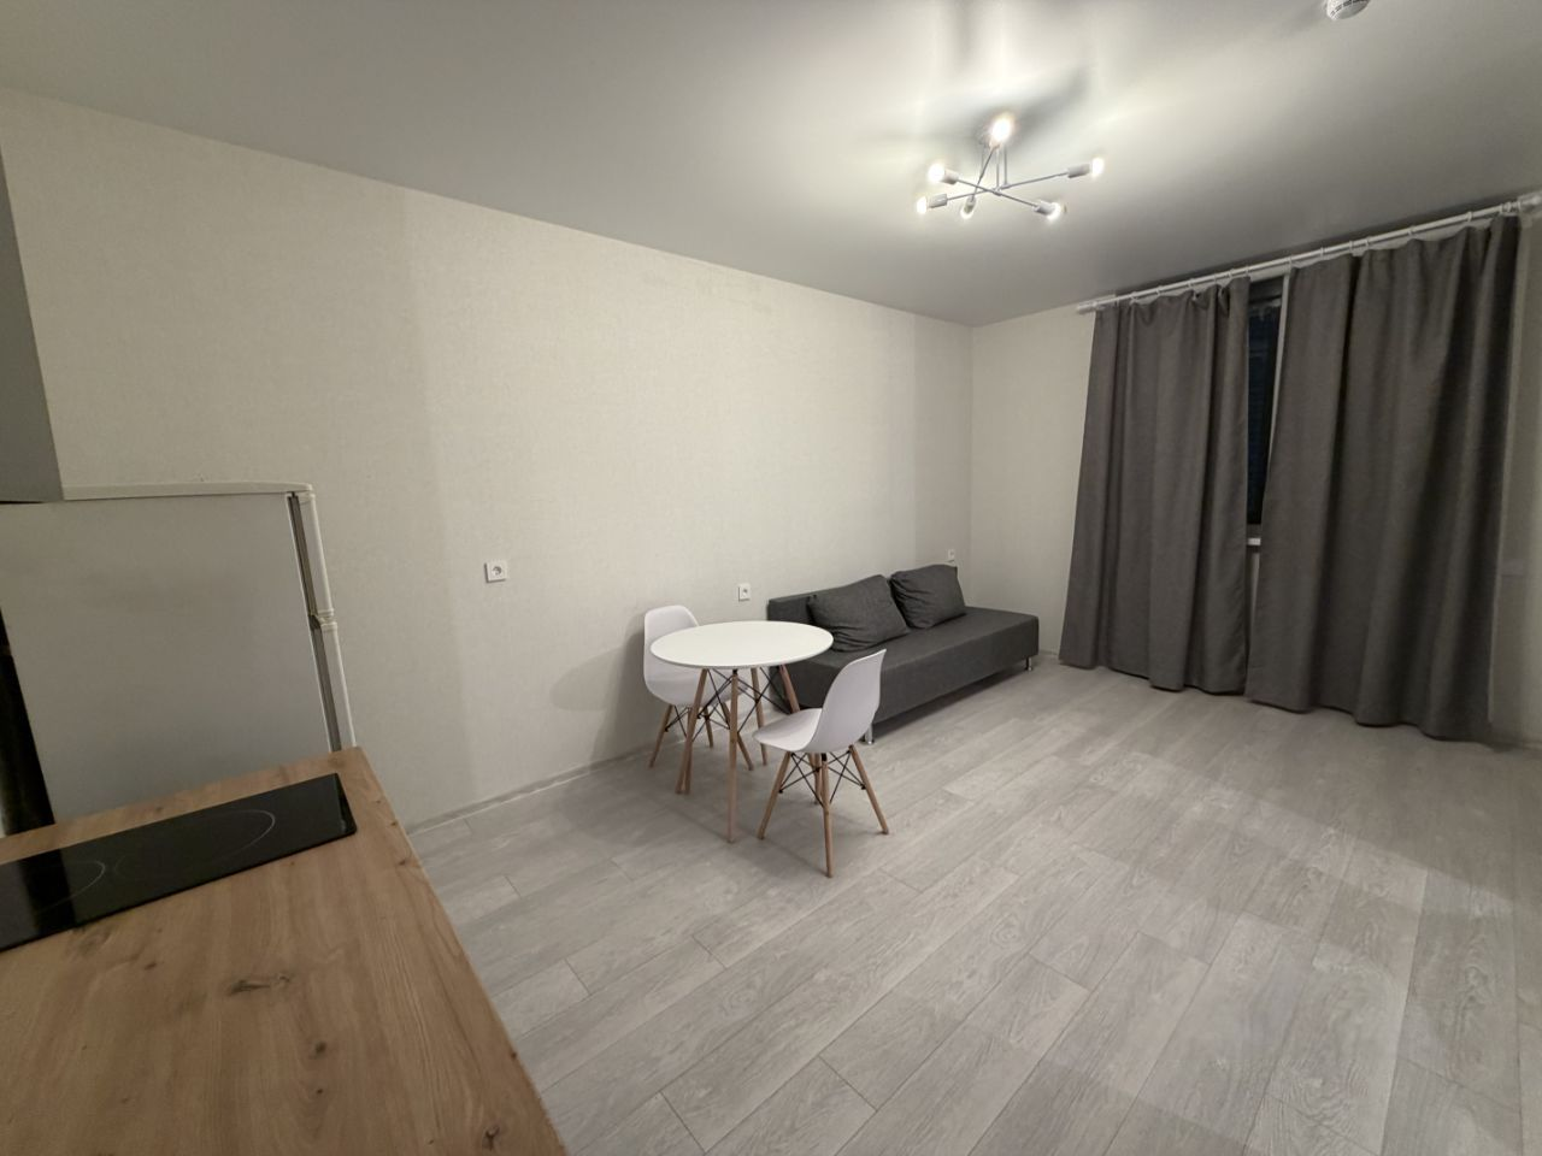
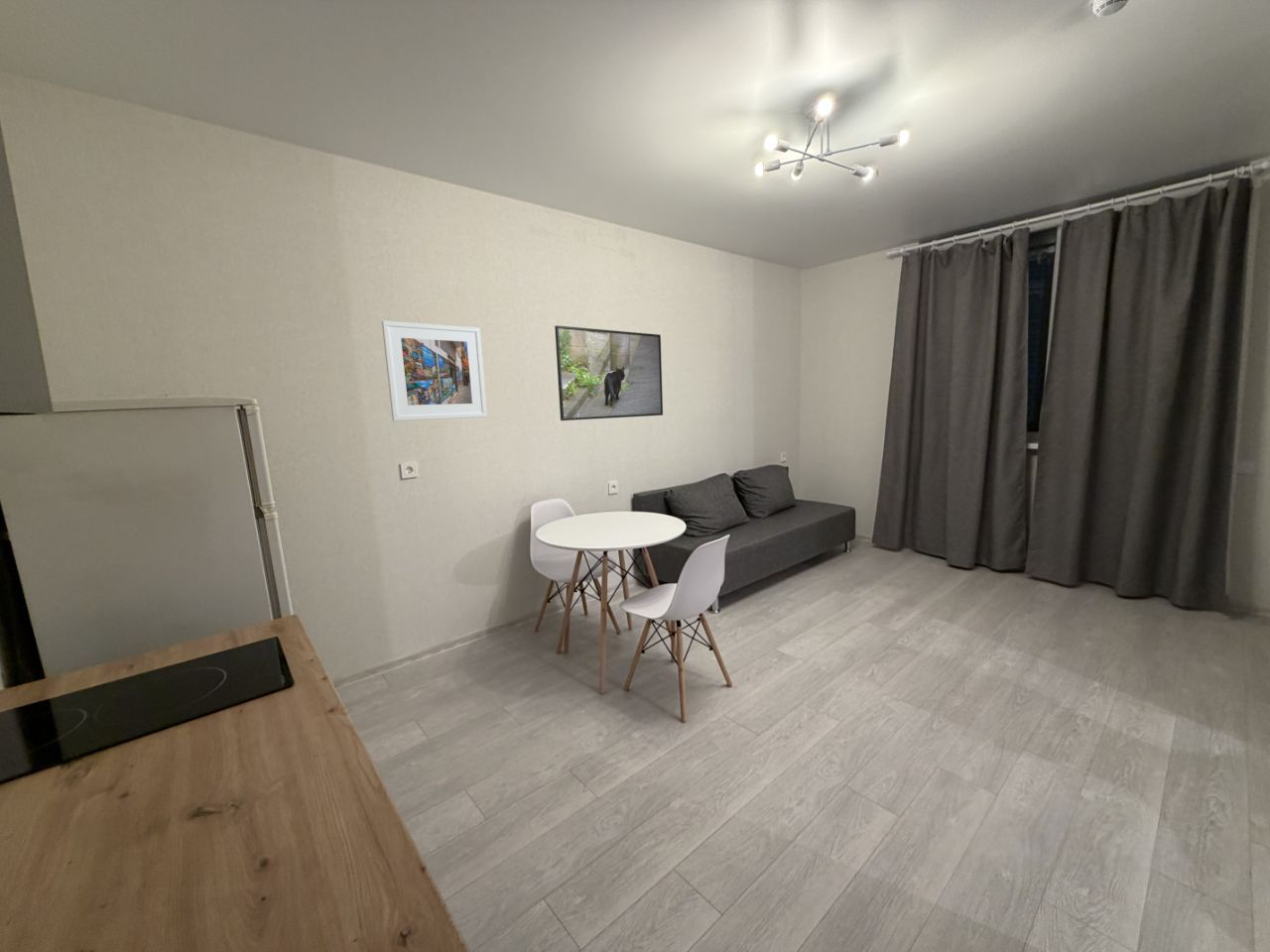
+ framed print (613, 374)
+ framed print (438, 372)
